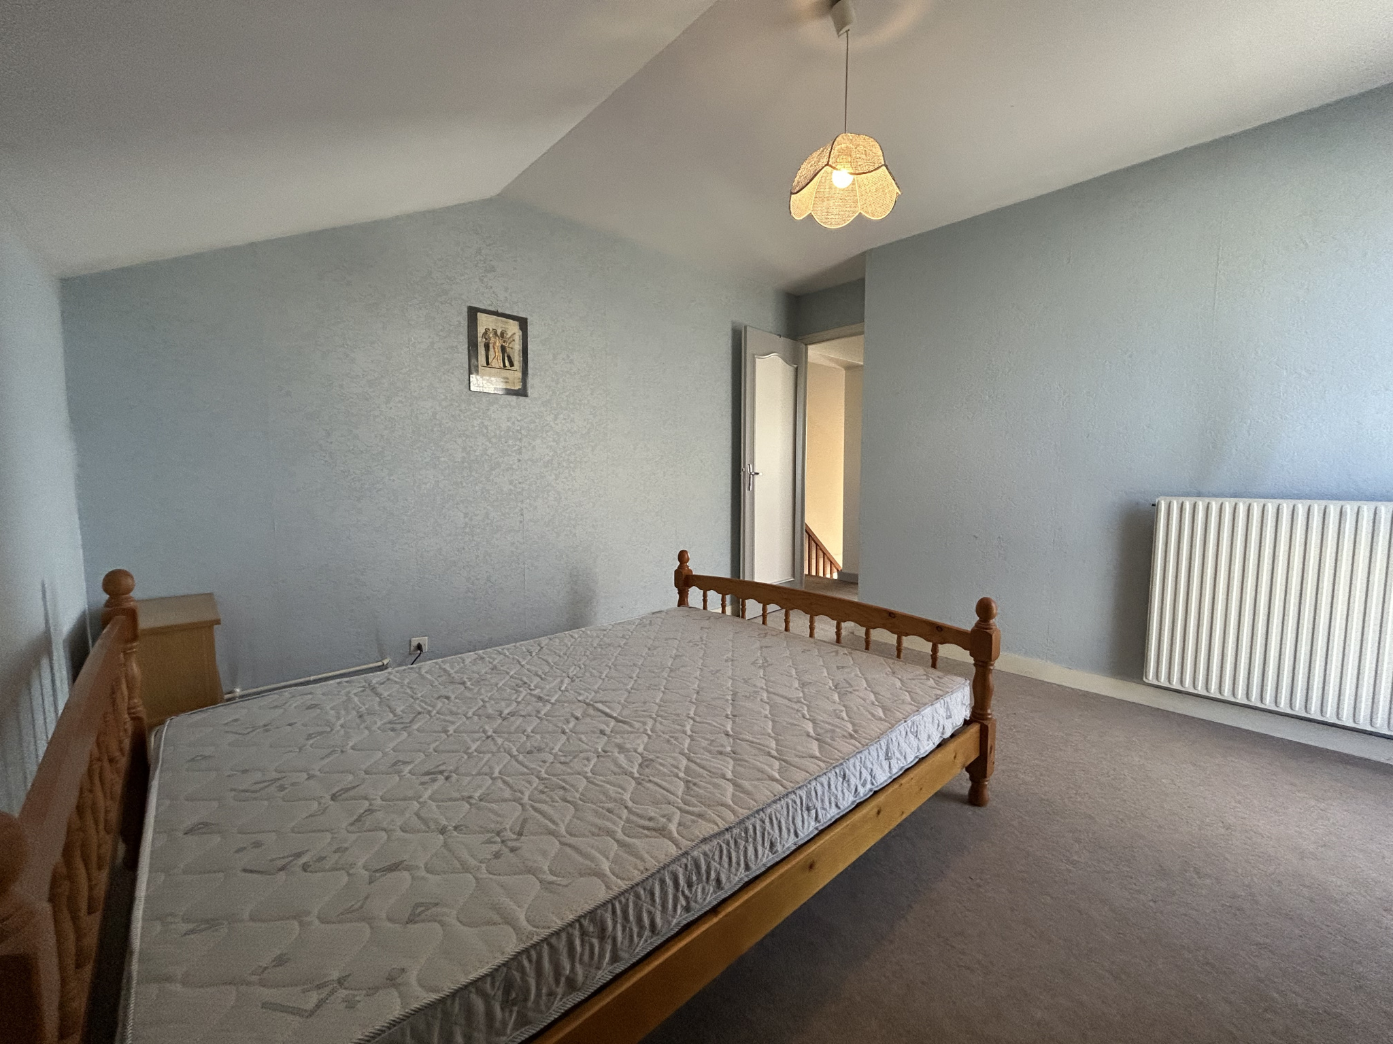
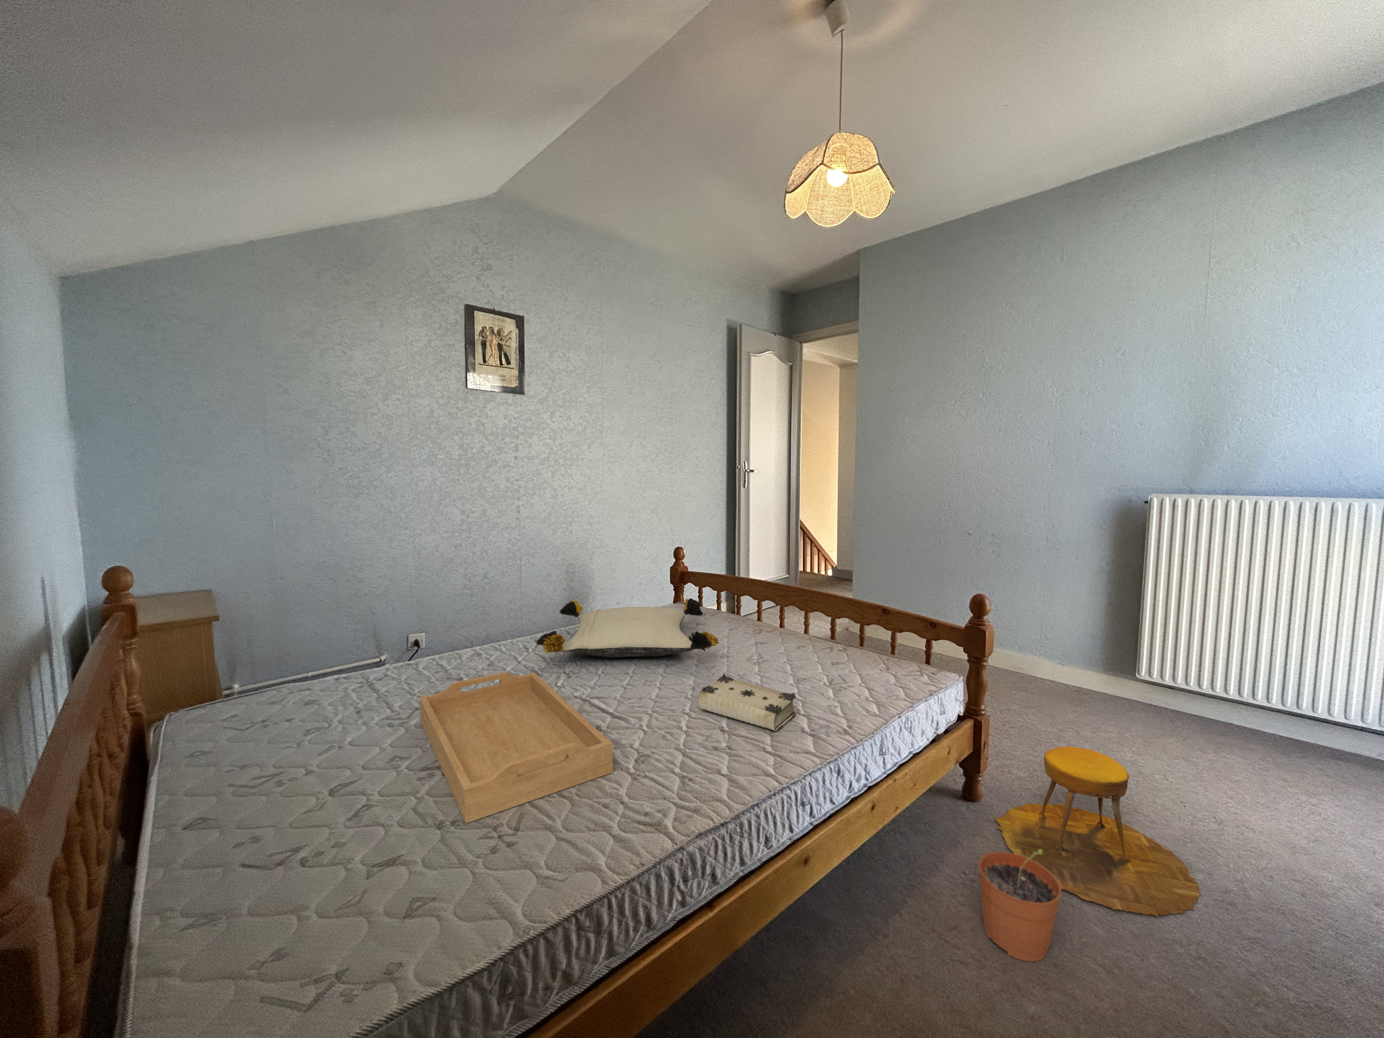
+ stool (1093, 813)
+ serving tray (507, 727)
+ plant pot (1018, 892)
+ pillow (631, 629)
+ book (746, 702)
